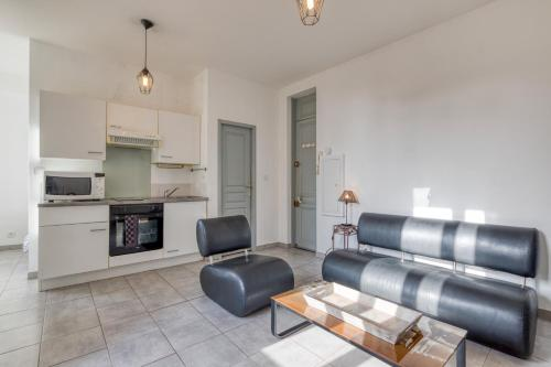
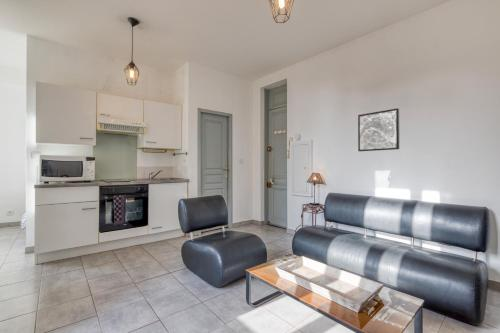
+ wall art (377, 131)
